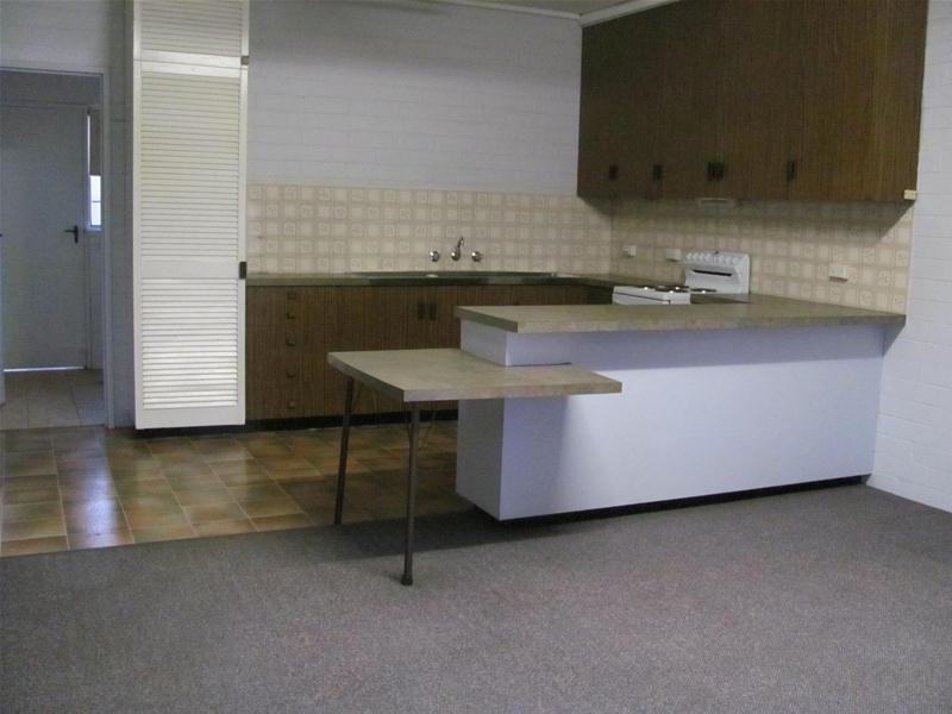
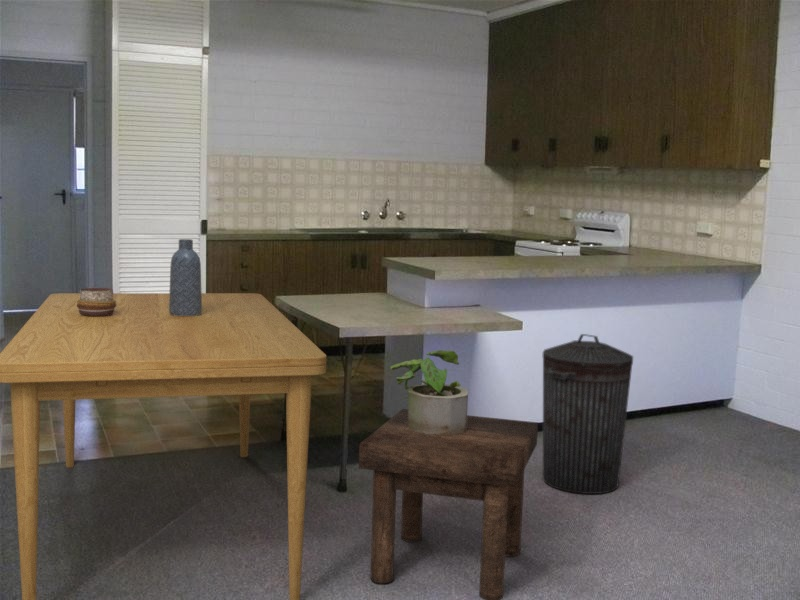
+ vase (185, 276)
+ dining table (162, 396)
+ decorative bowl (96, 301)
+ trash can (584, 409)
+ stool (451, 496)
+ potted plant (430, 389)
